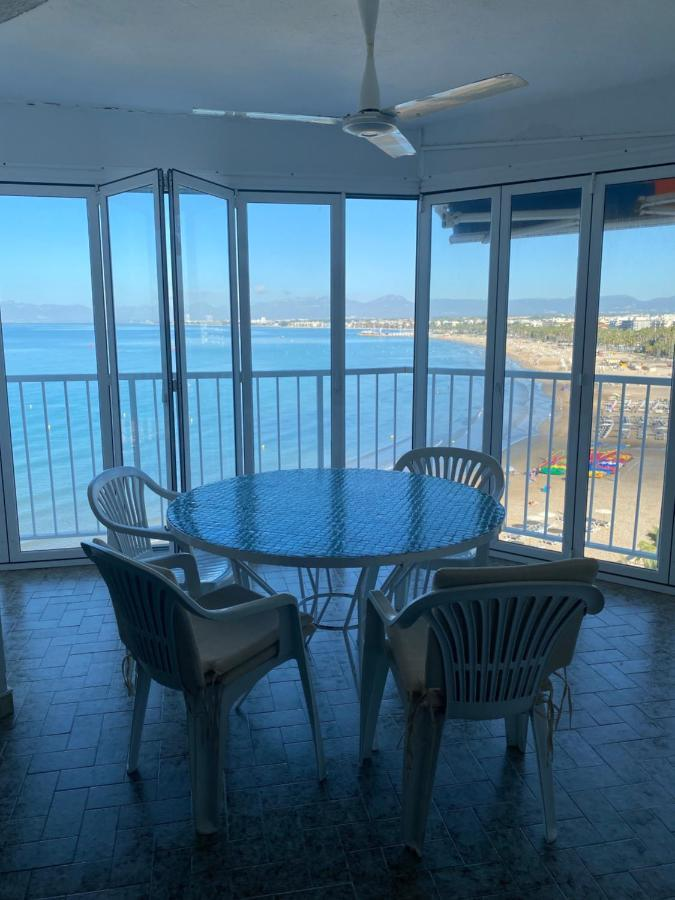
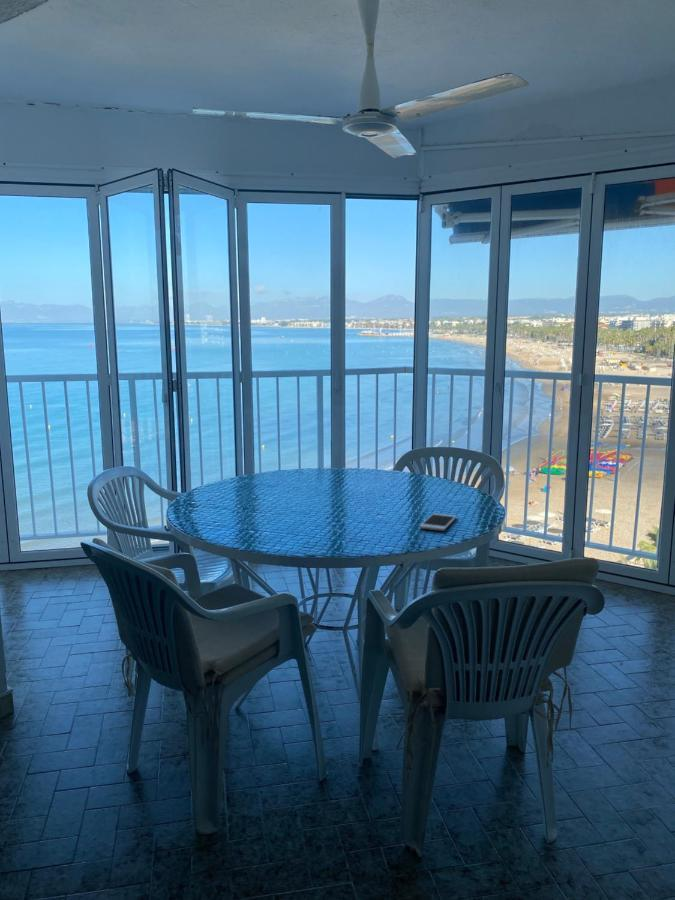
+ cell phone (438, 521)
